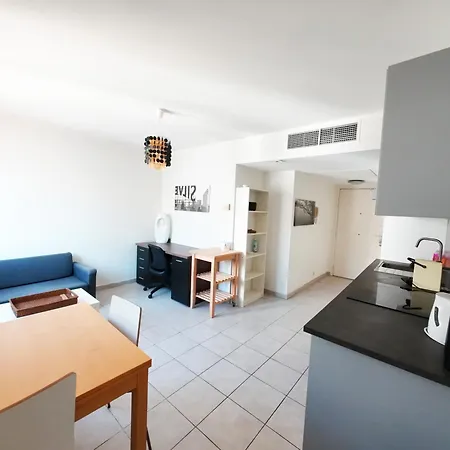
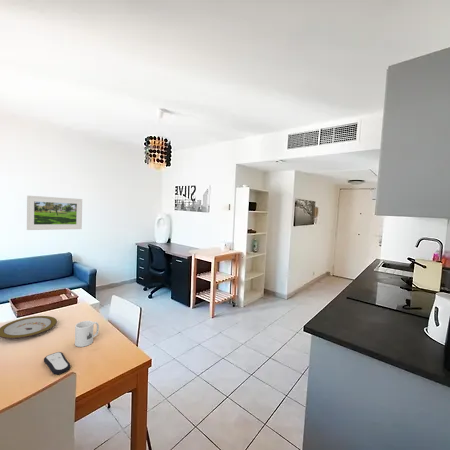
+ remote control (57, 362)
+ plate (28, 327)
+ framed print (56, 213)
+ mug (87, 332)
